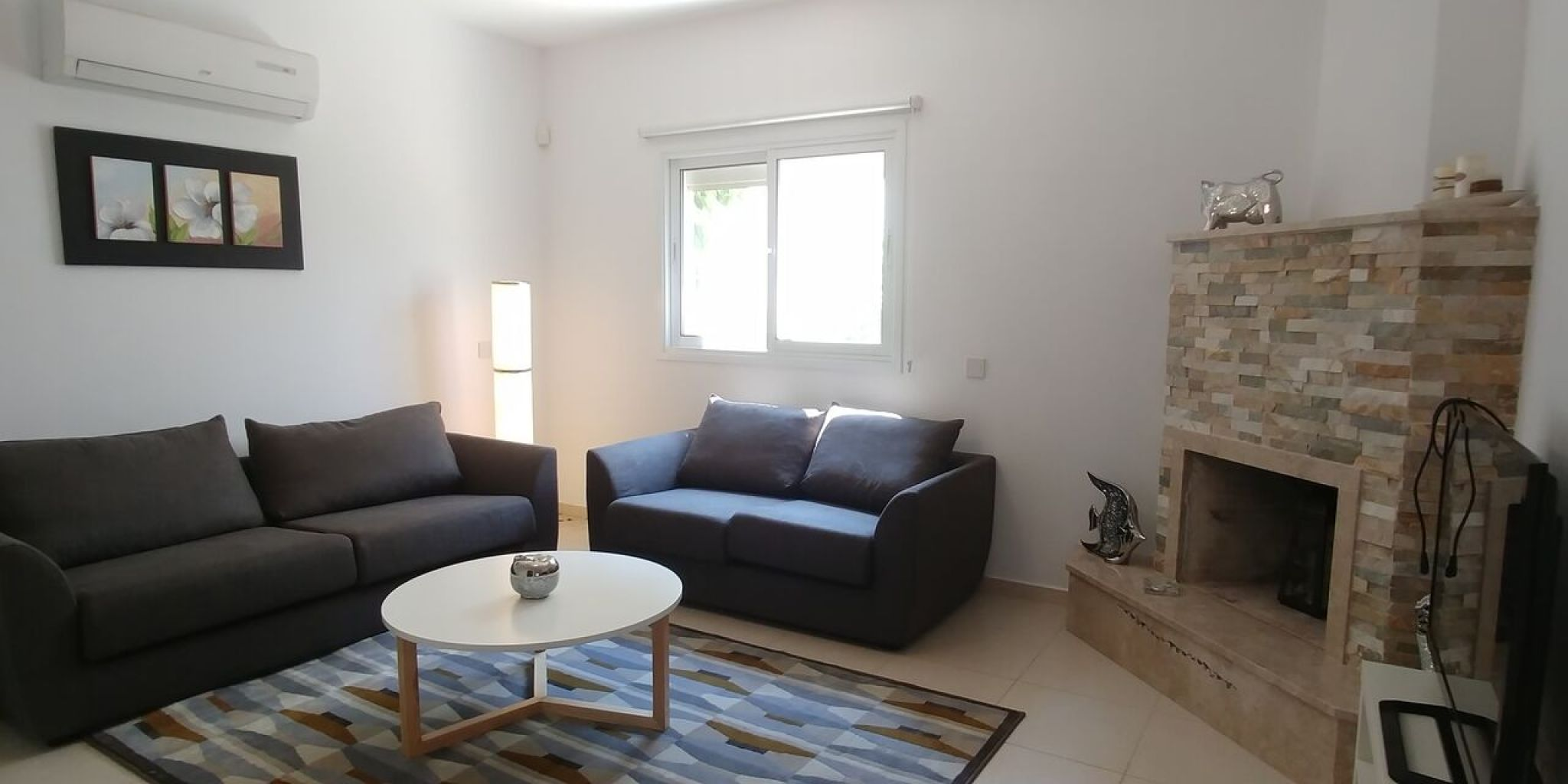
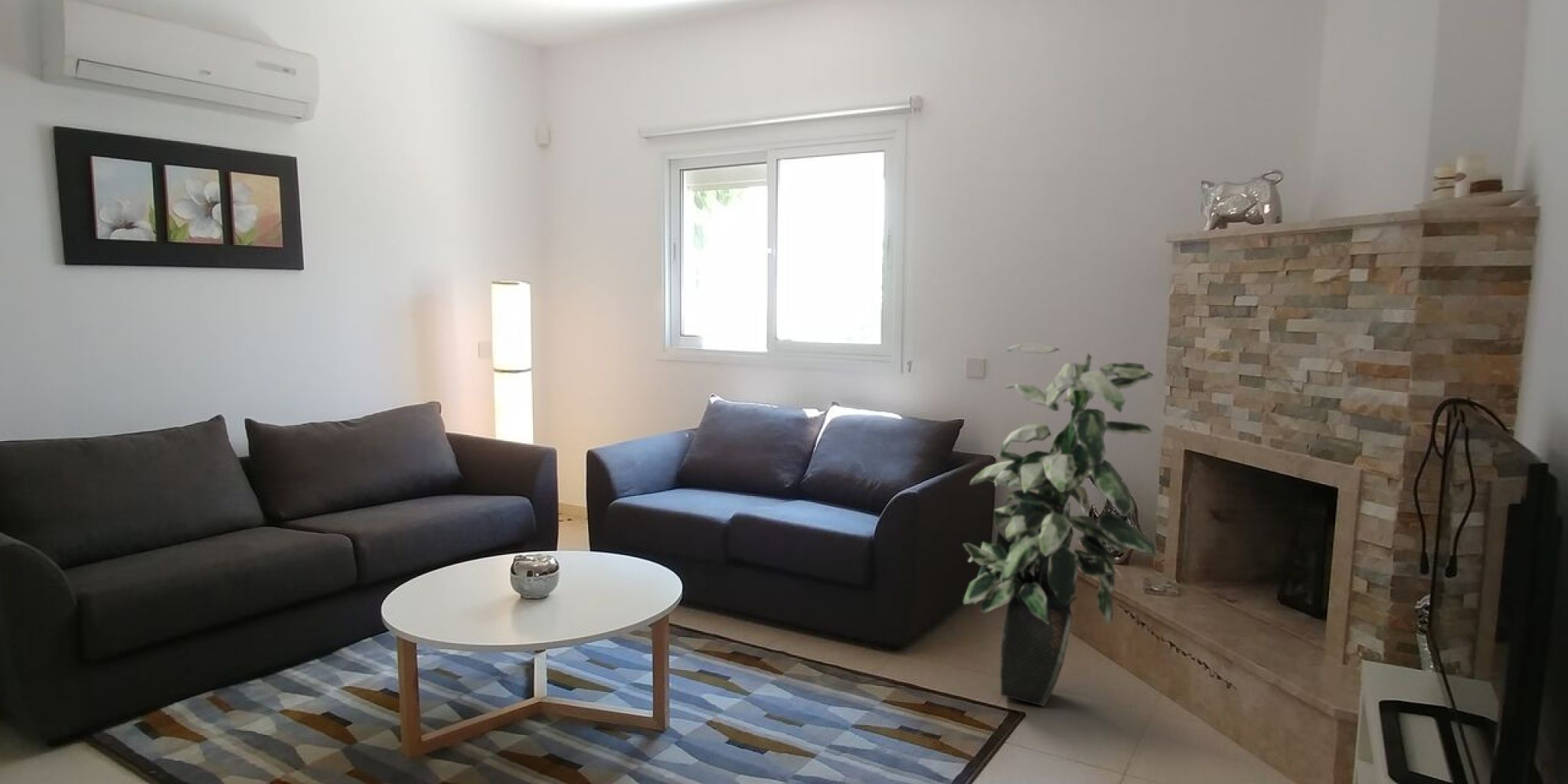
+ indoor plant (1048, 521)
